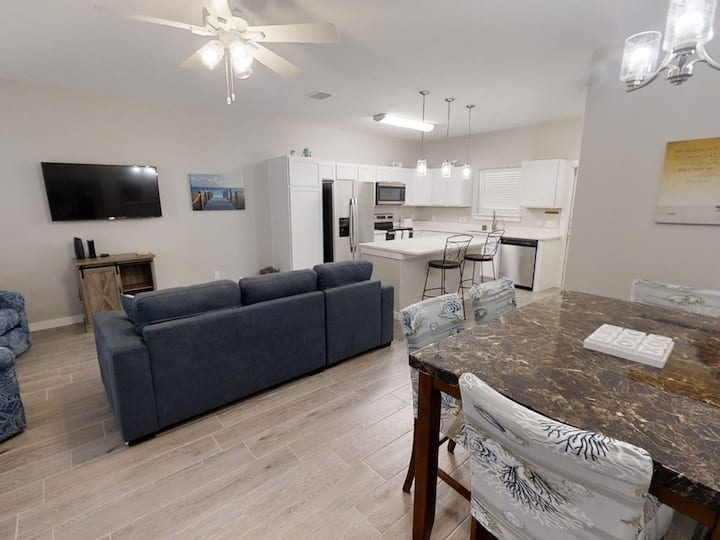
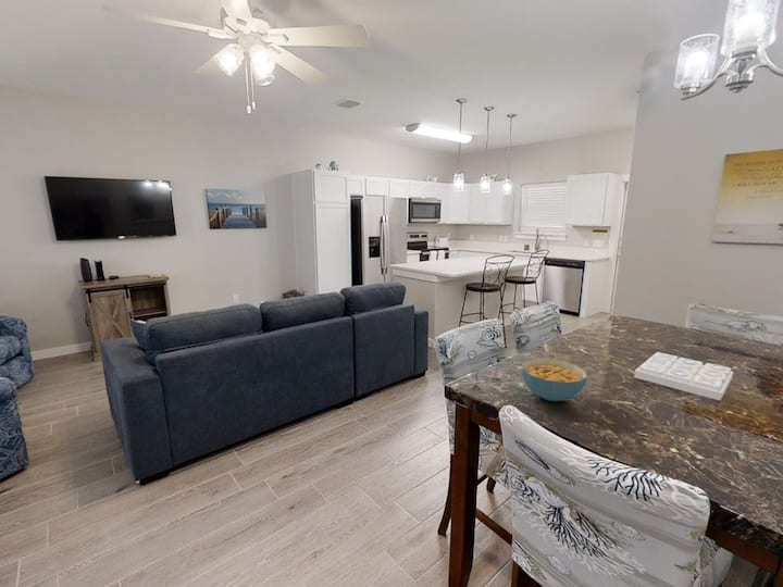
+ cereal bowl (551, 383)
